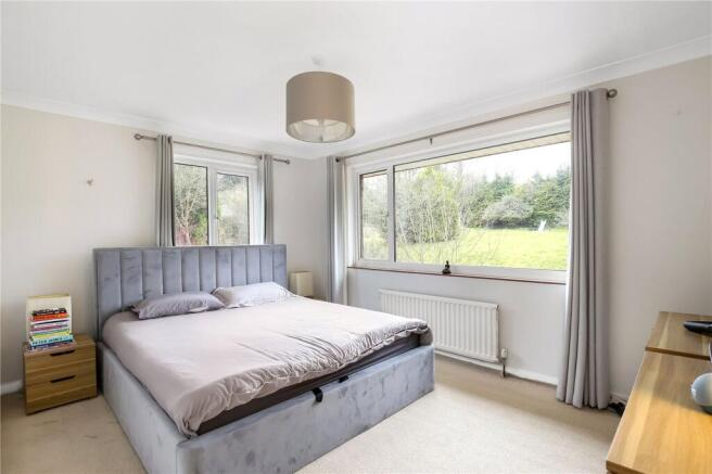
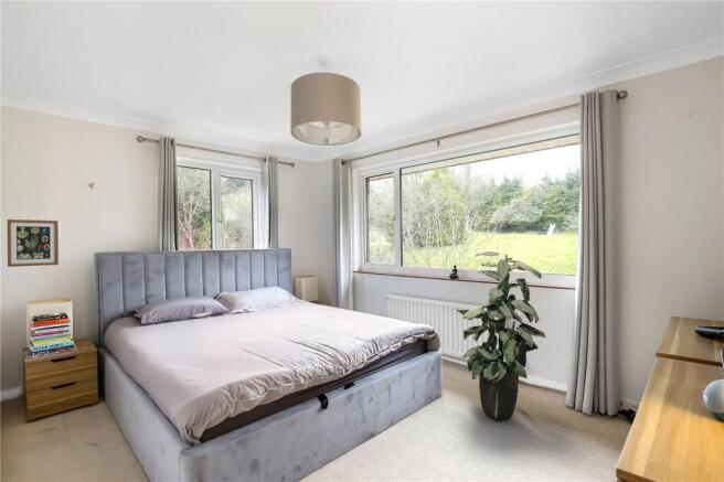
+ indoor plant (497, 331)
+ wall art (33, 243)
